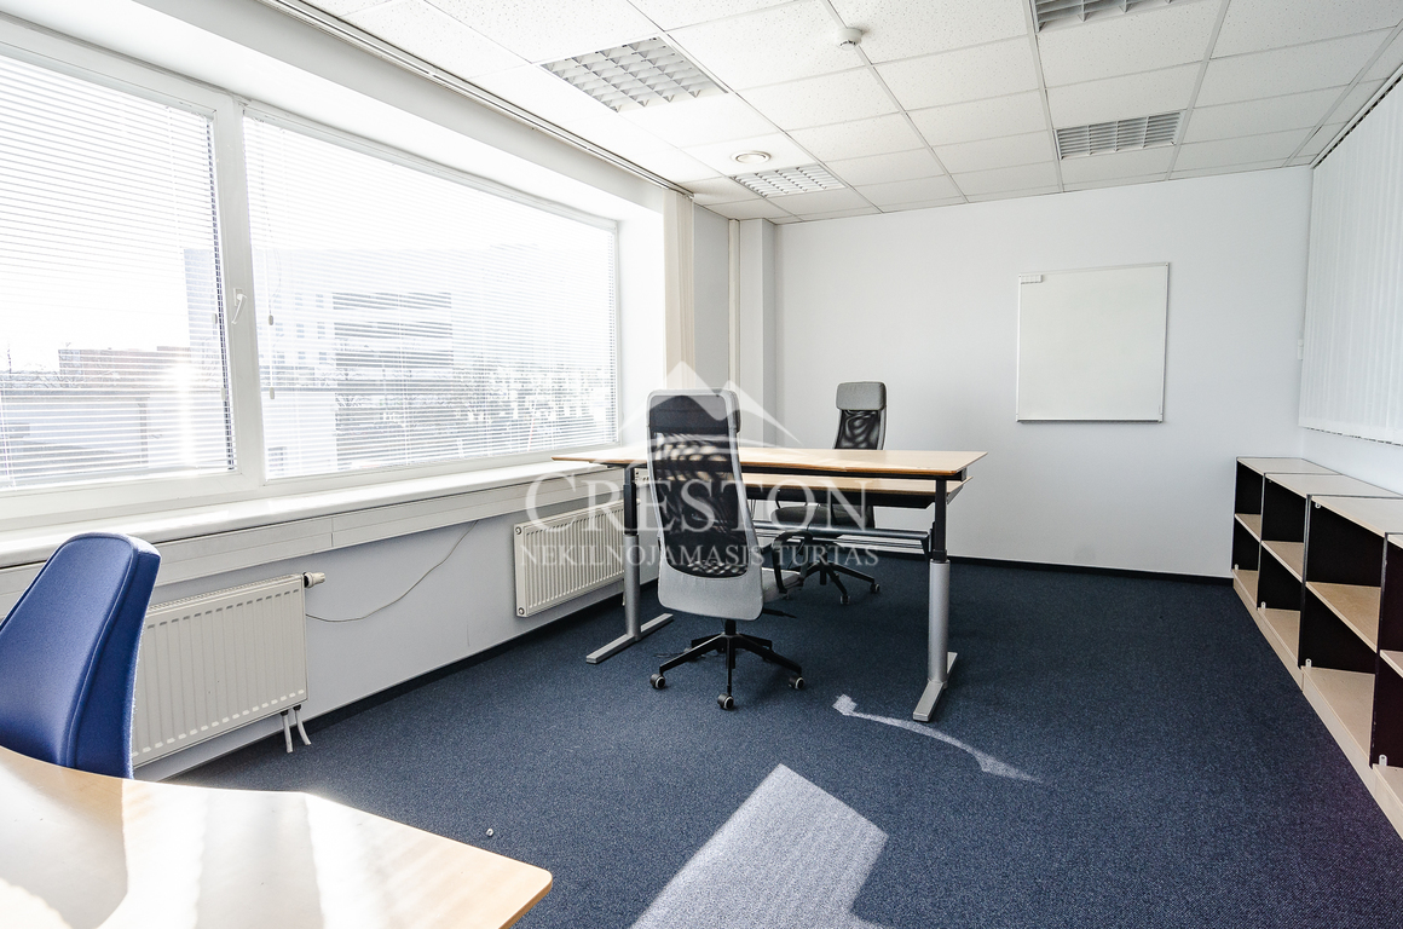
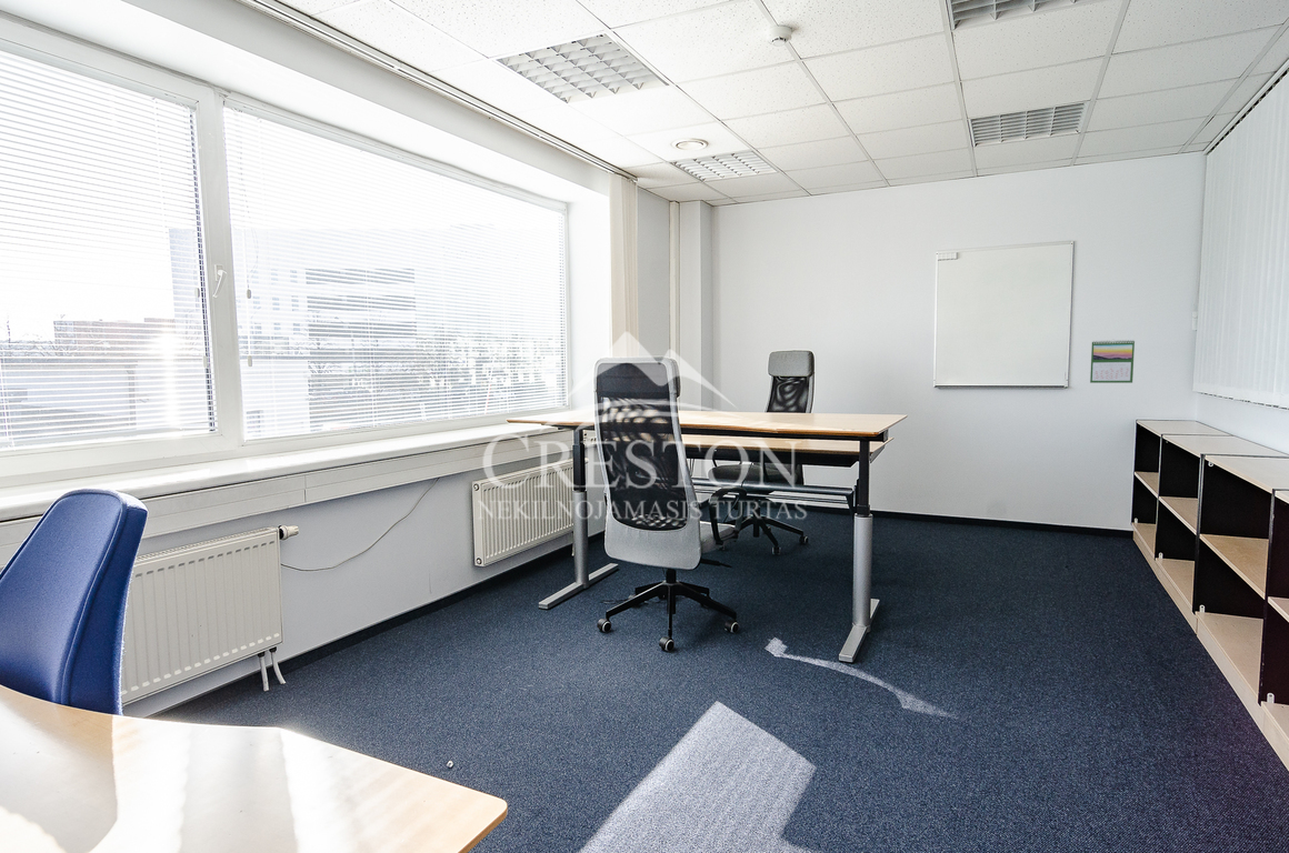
+ calendar (1111, 361)
